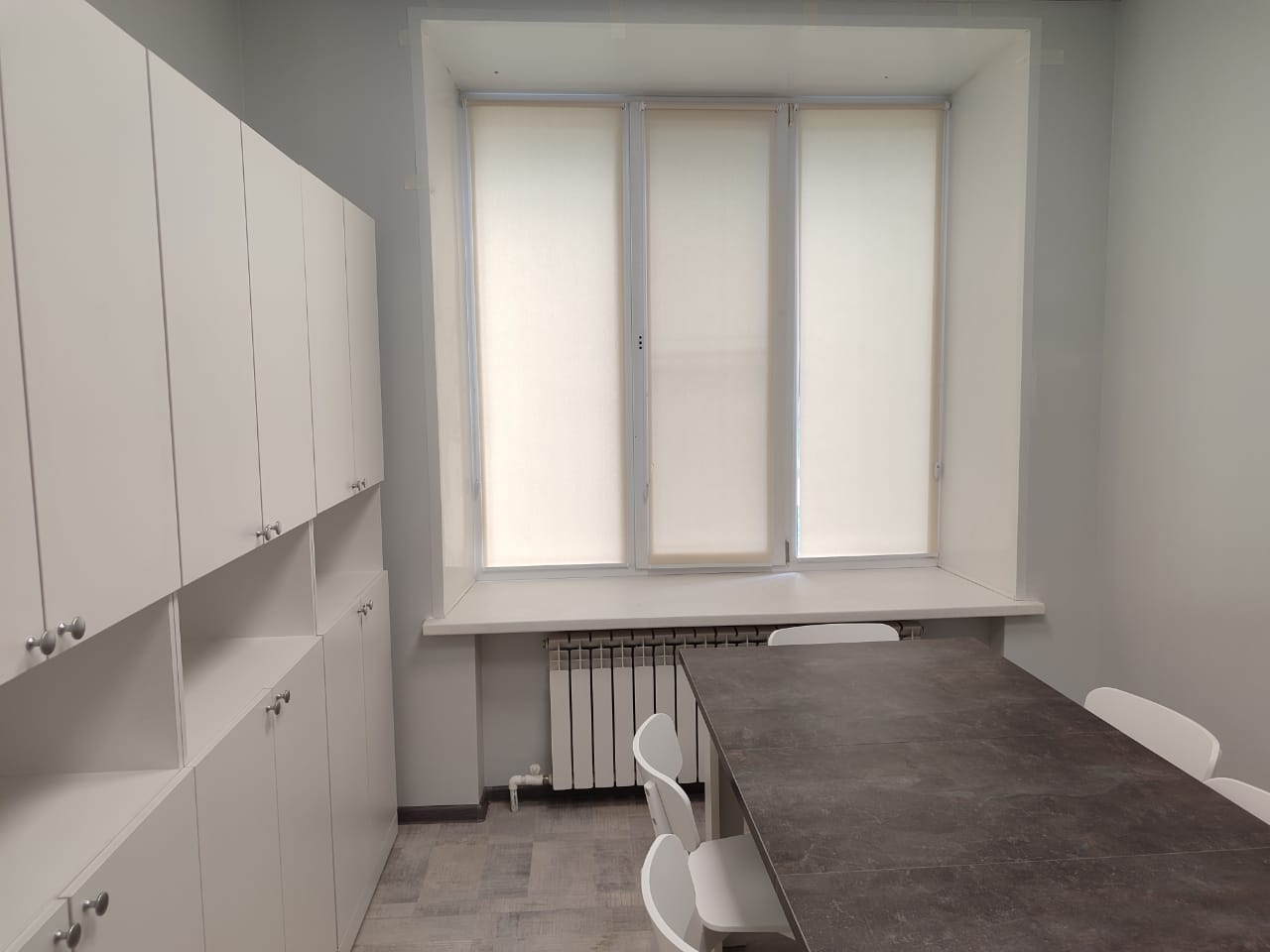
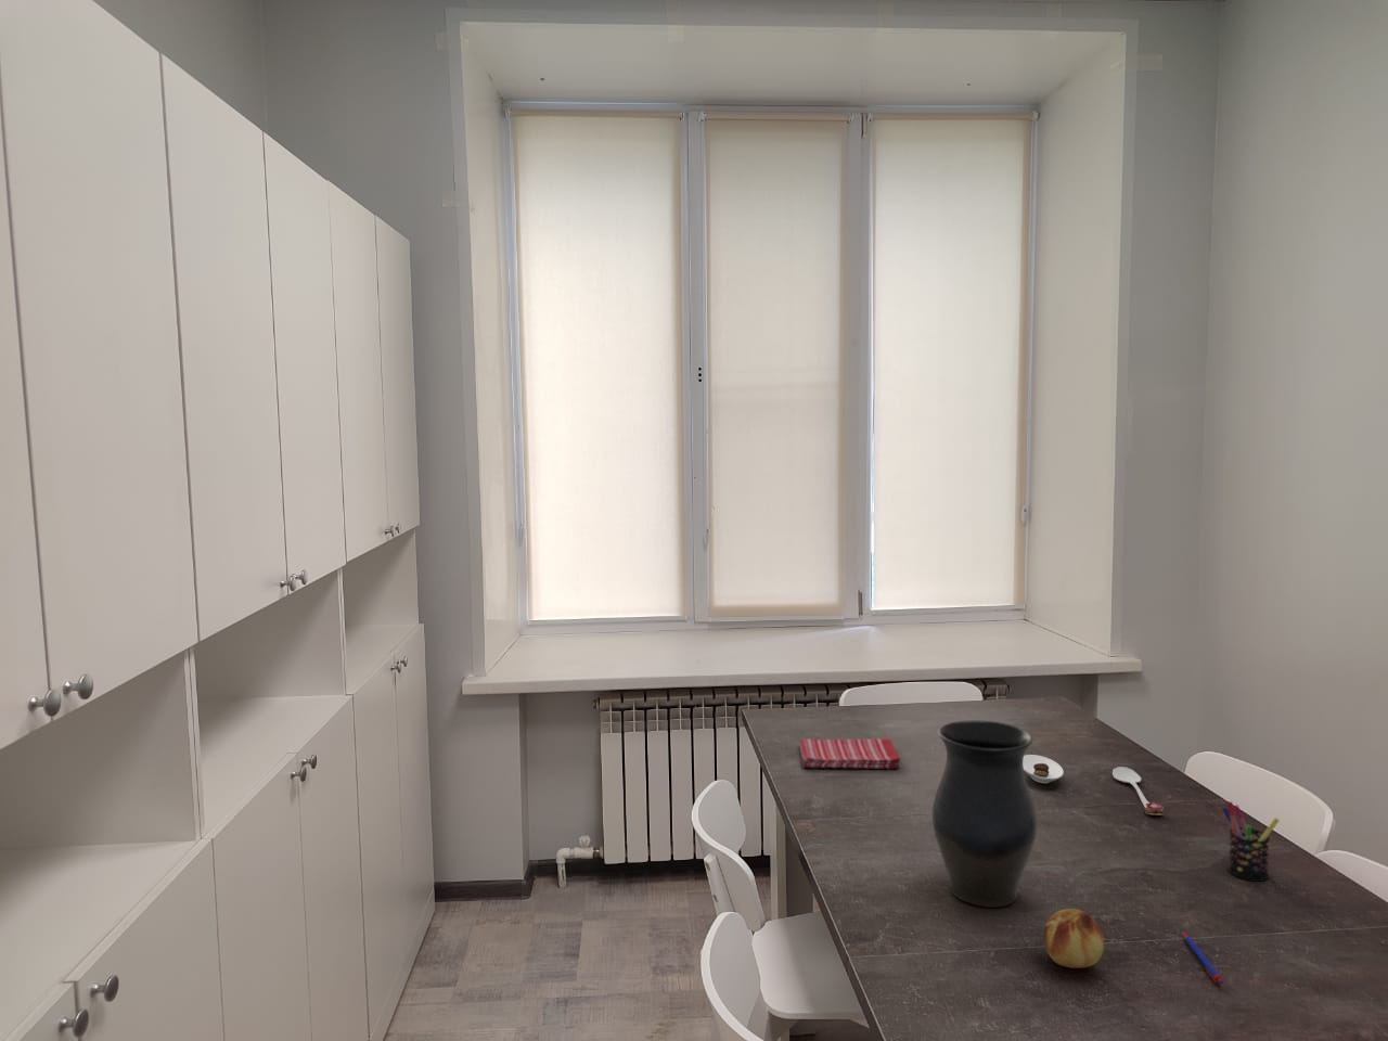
+ vase (984, 812)
+ fruit (1073, 938)
+ saucer (1040, 770)
+ spoon (1138, 788)
+ pen (1200, 956)
+ dish towel (848, 751)
+ pen holder (1246, 841)
